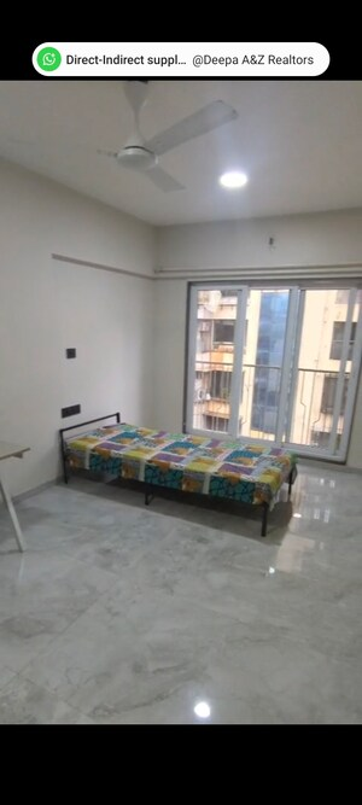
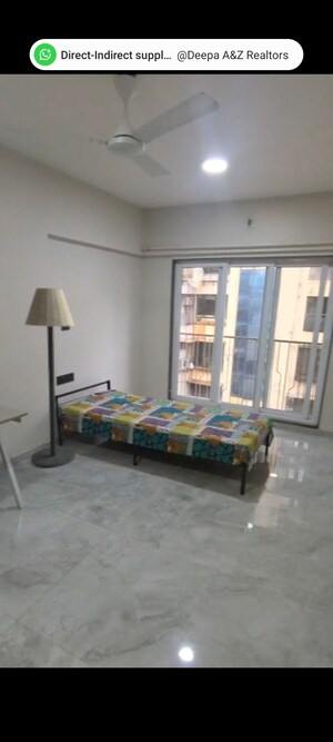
+ floor lamp (51, 377)
